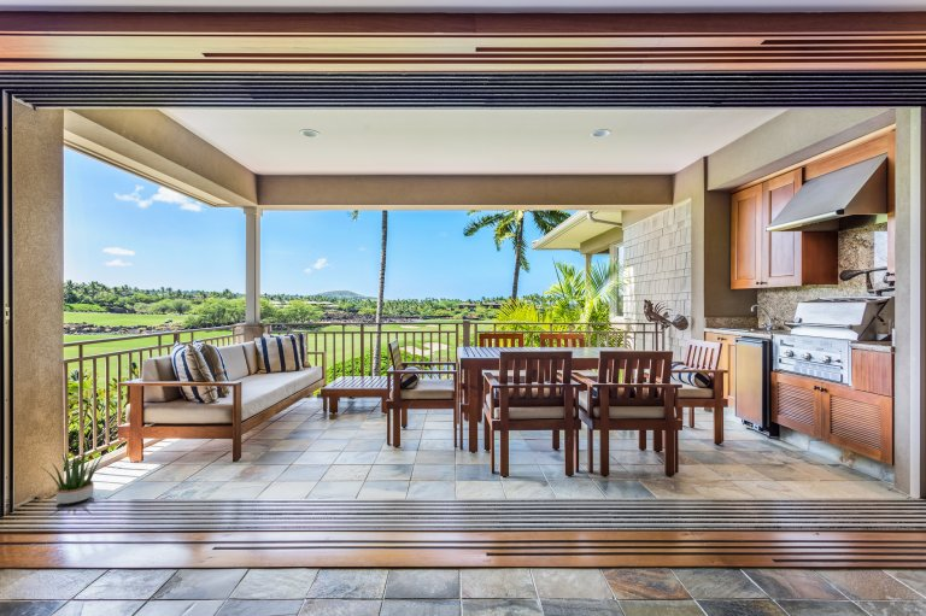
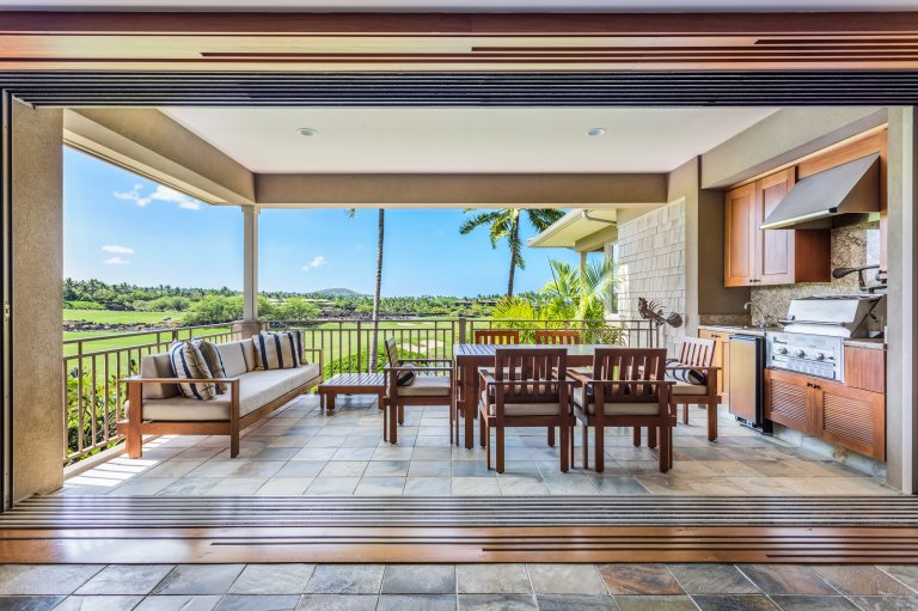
- potted plant (75, 475)
